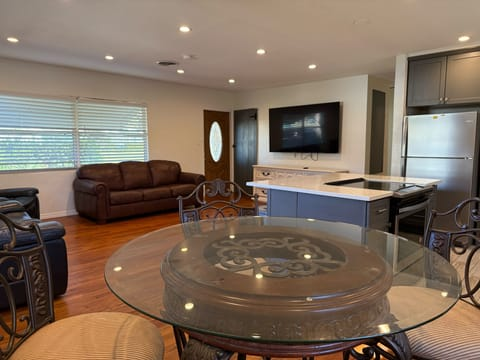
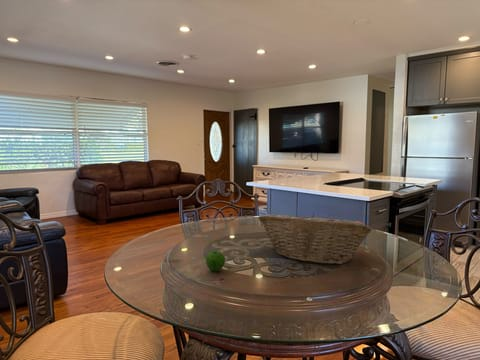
+ fruit basket (311, 232)
+ apple (215, 261)
